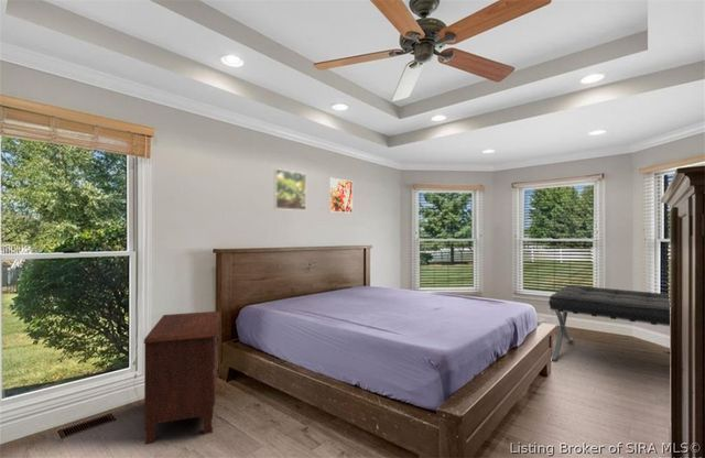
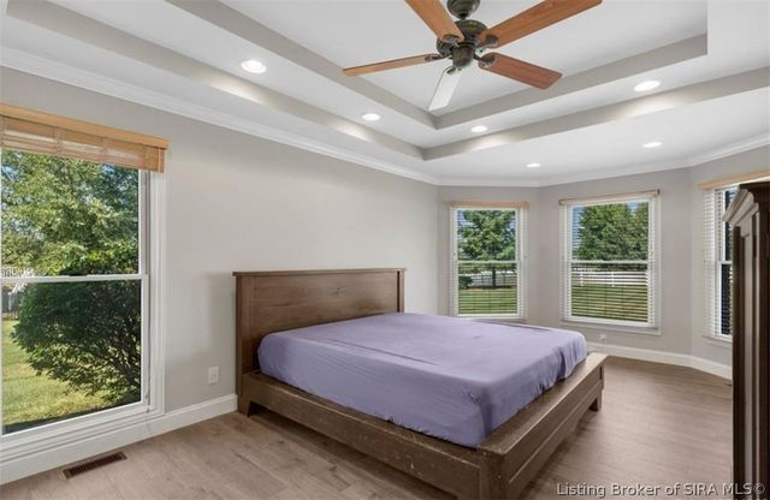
- nightstand (187, 368)
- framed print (290, 190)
- bench (629, 320)
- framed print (340, 196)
